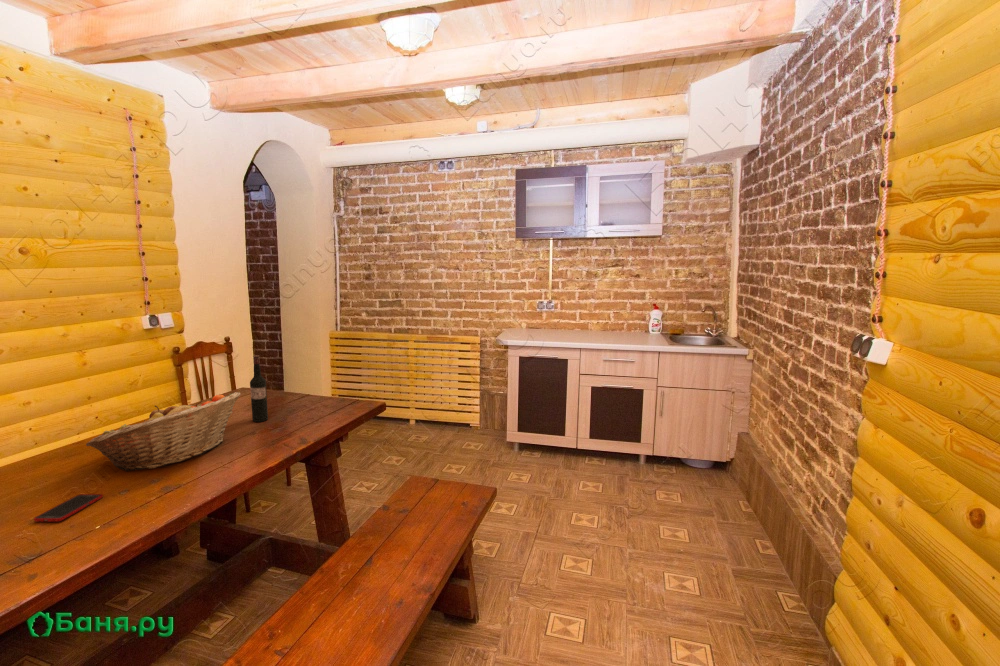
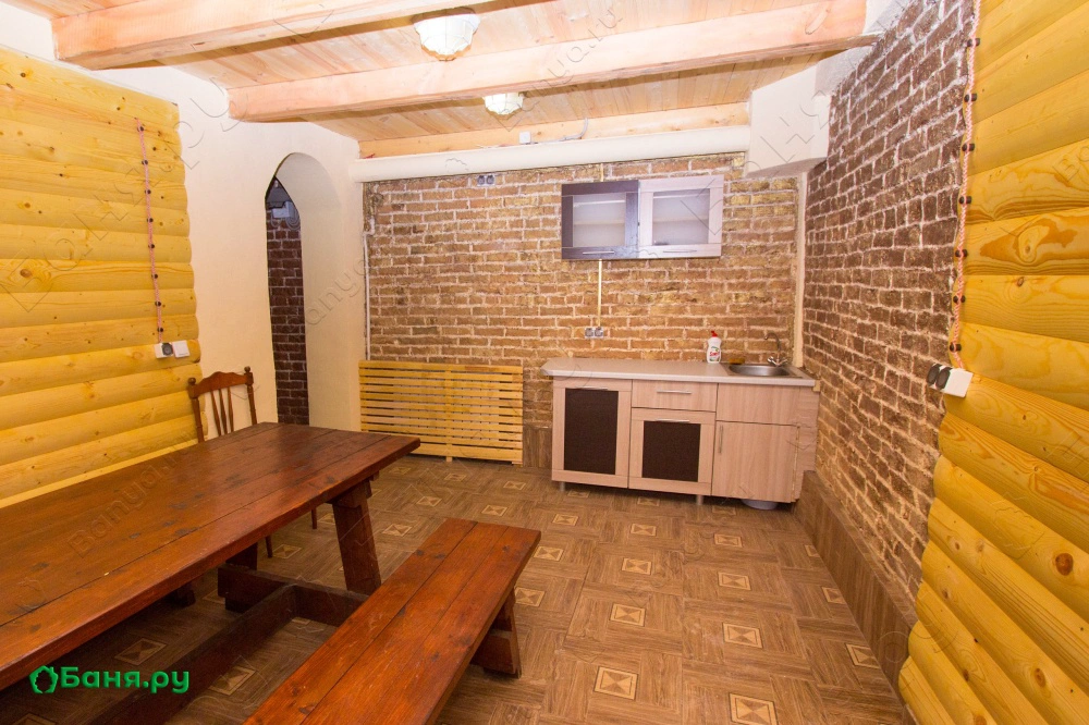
- cell phone (70, 507)
- fruit basket (173, 426)
- wine bottle (258, 388)
